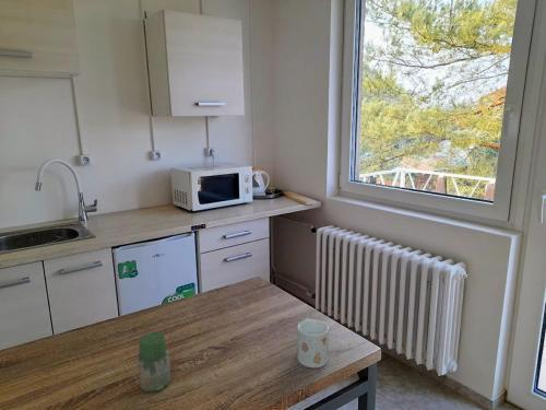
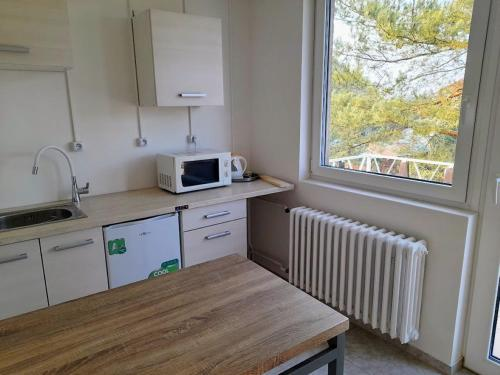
- mug (310, 339)
- jar (153, 360)
